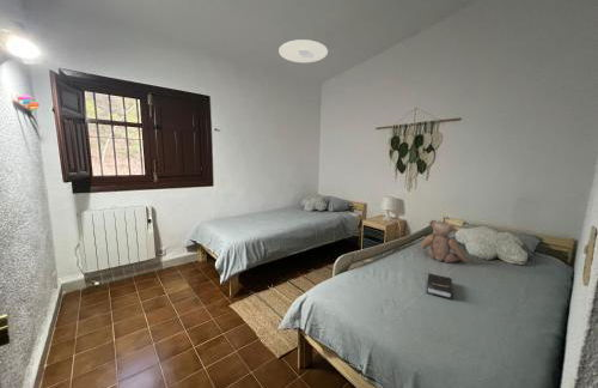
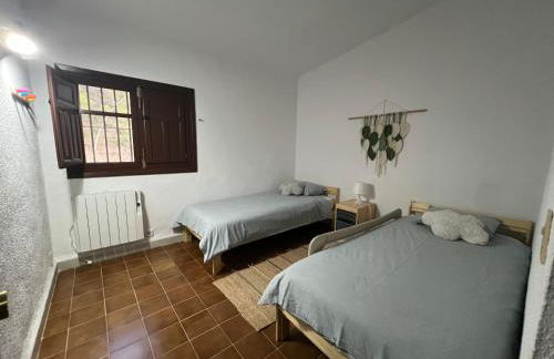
- teddy bear (444, 238)
- hardback book (439, 285)
- ceiling light (303, 49)
